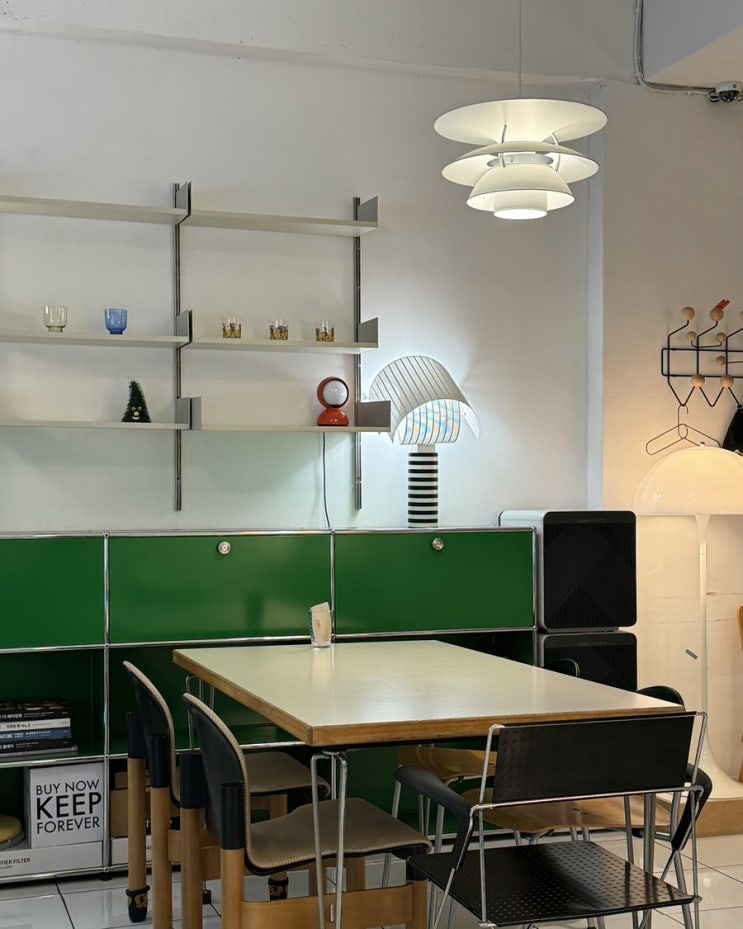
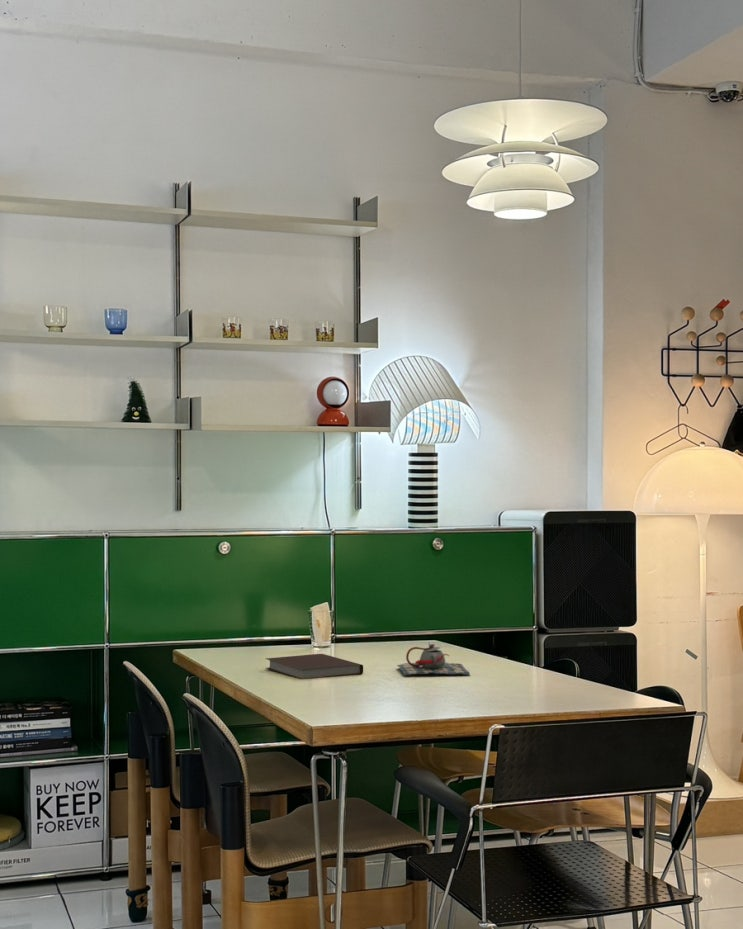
+ notebook (313, 666)
+ teapot (432, 657)
